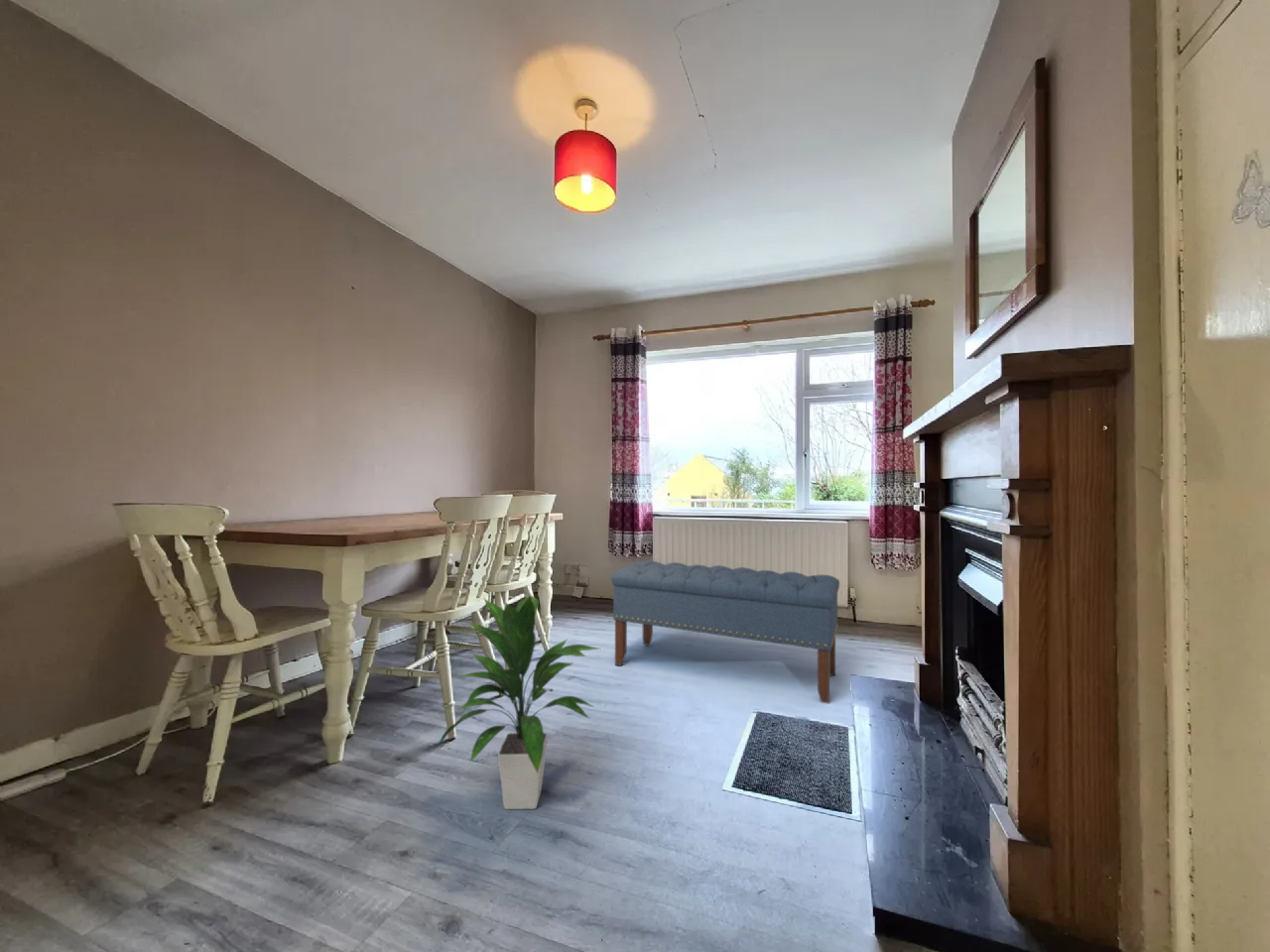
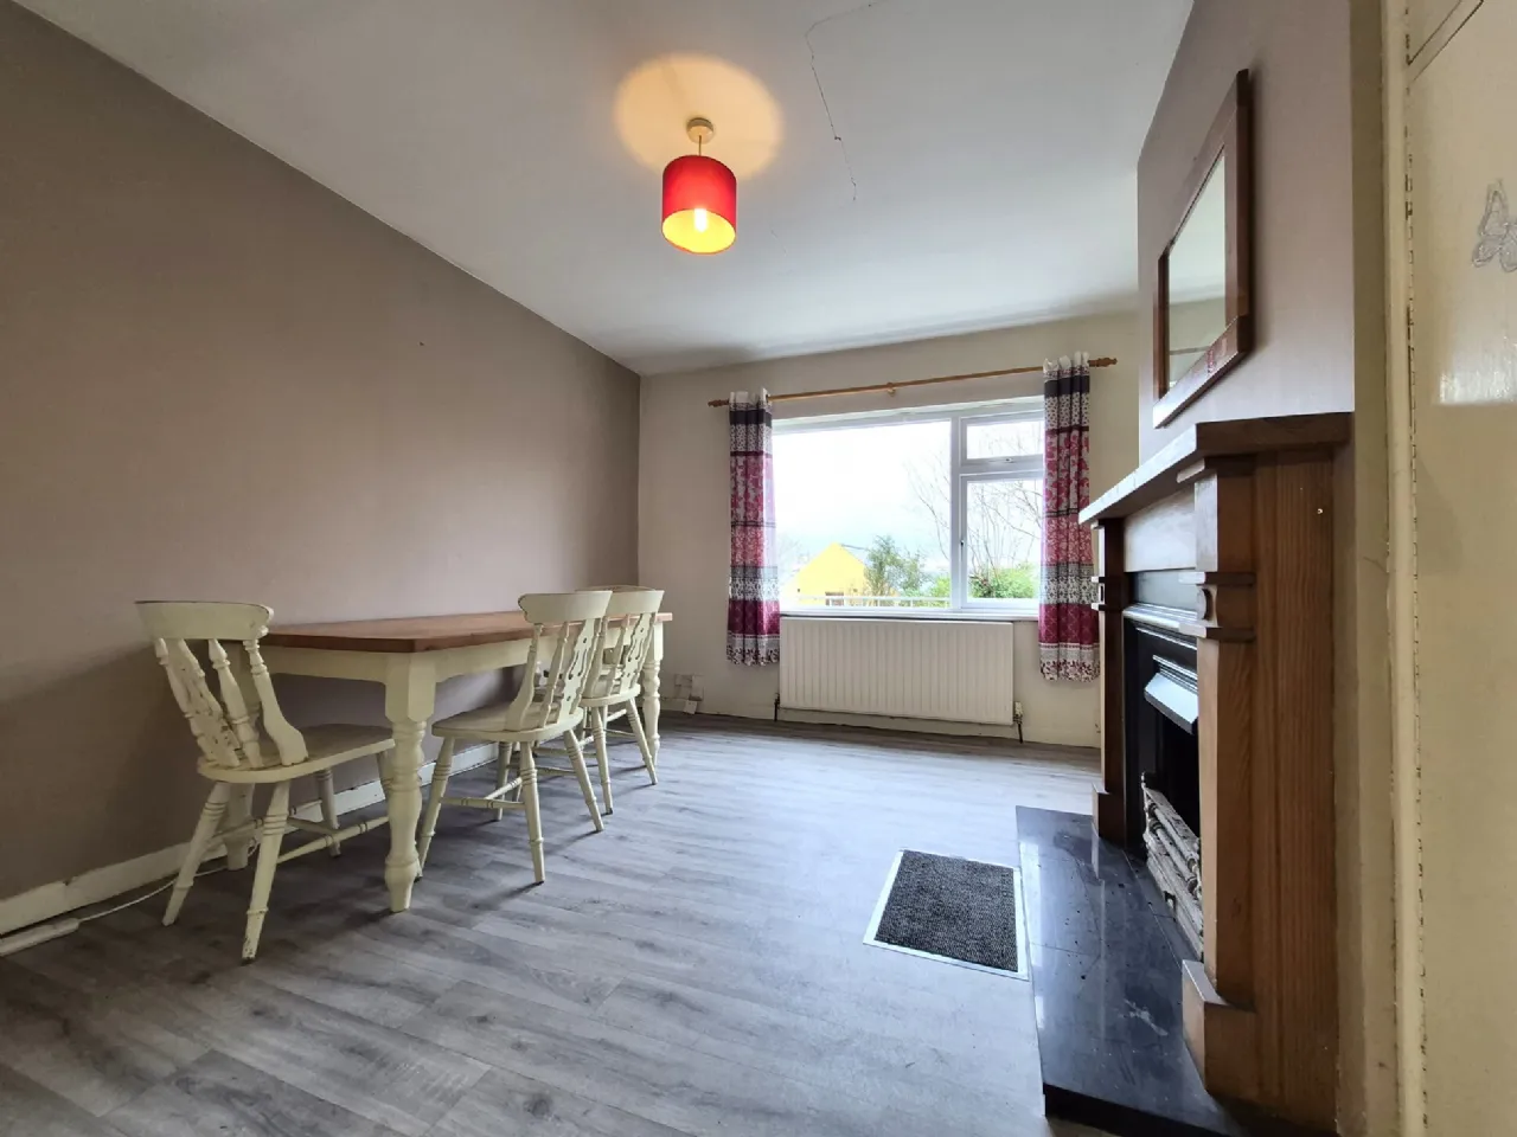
- bench (722, 619)
- indoor plant (518, 692)
